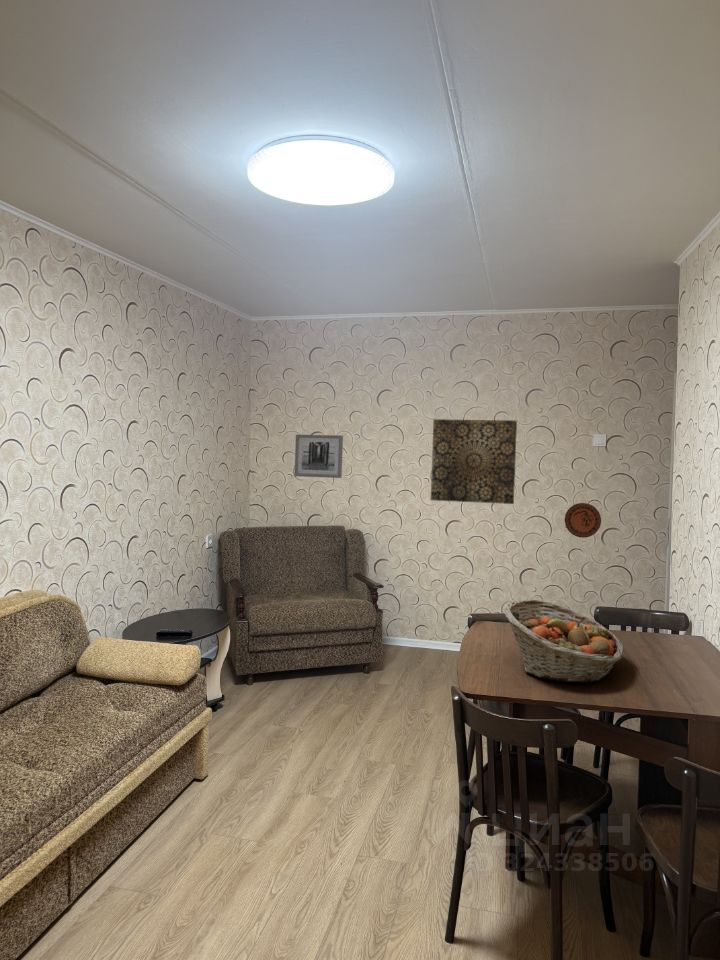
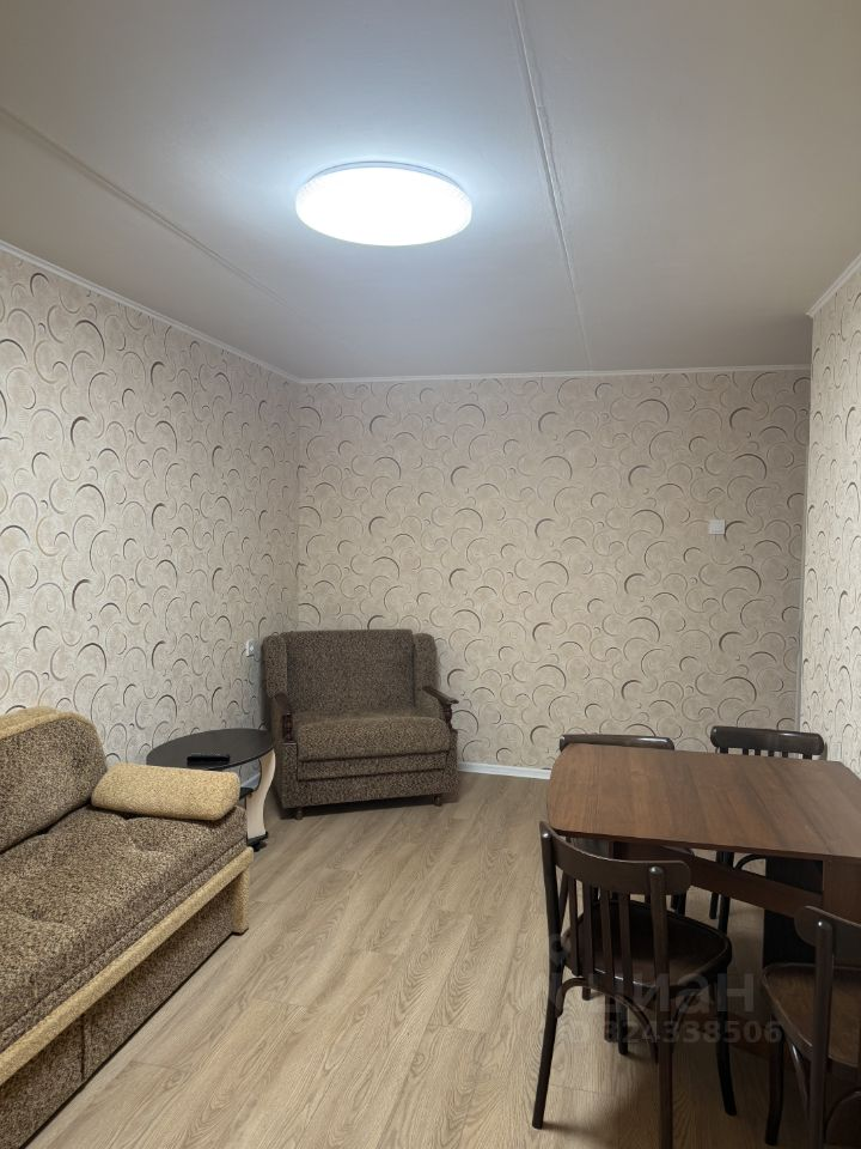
- decorative plate (582, 520)
- wall art (318, 456)
- fruit basket (562, 638)
- wall art (473, 461)
